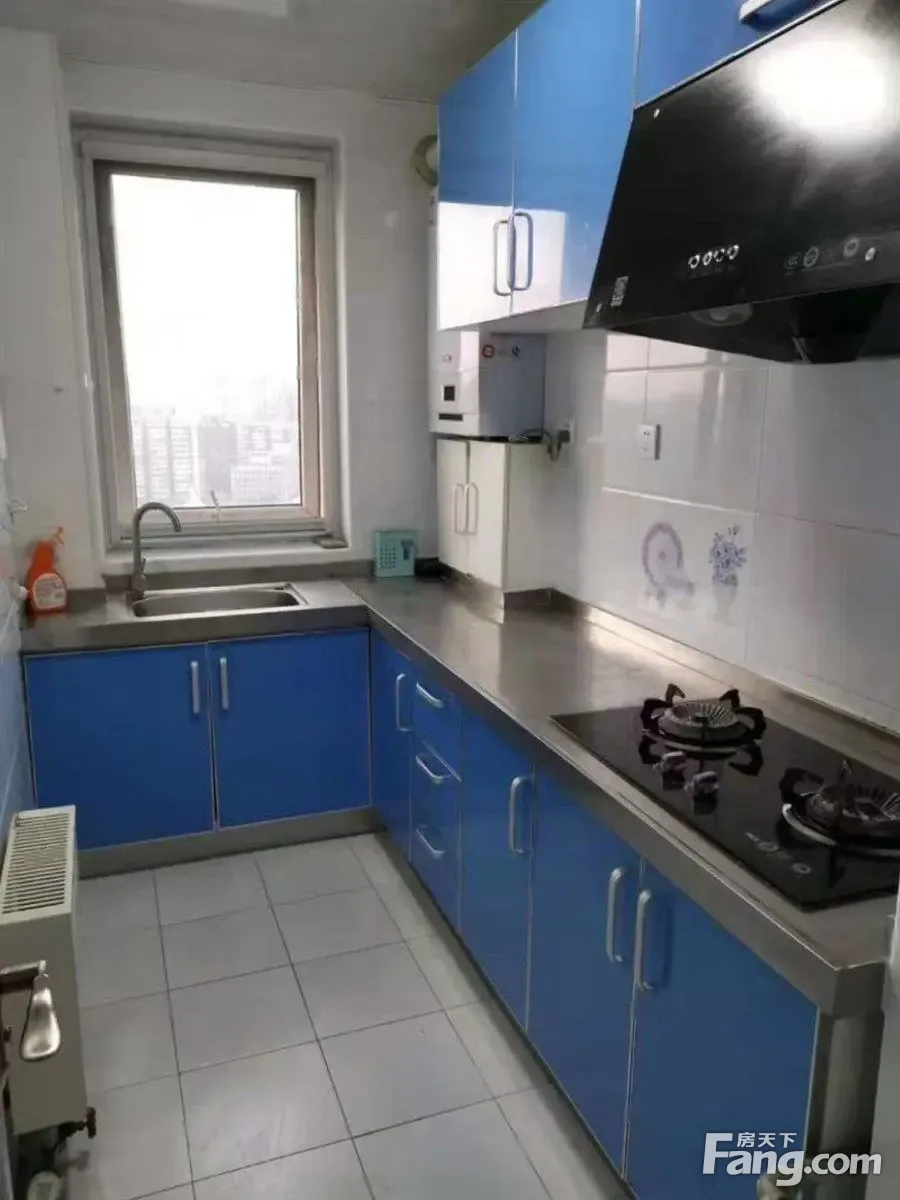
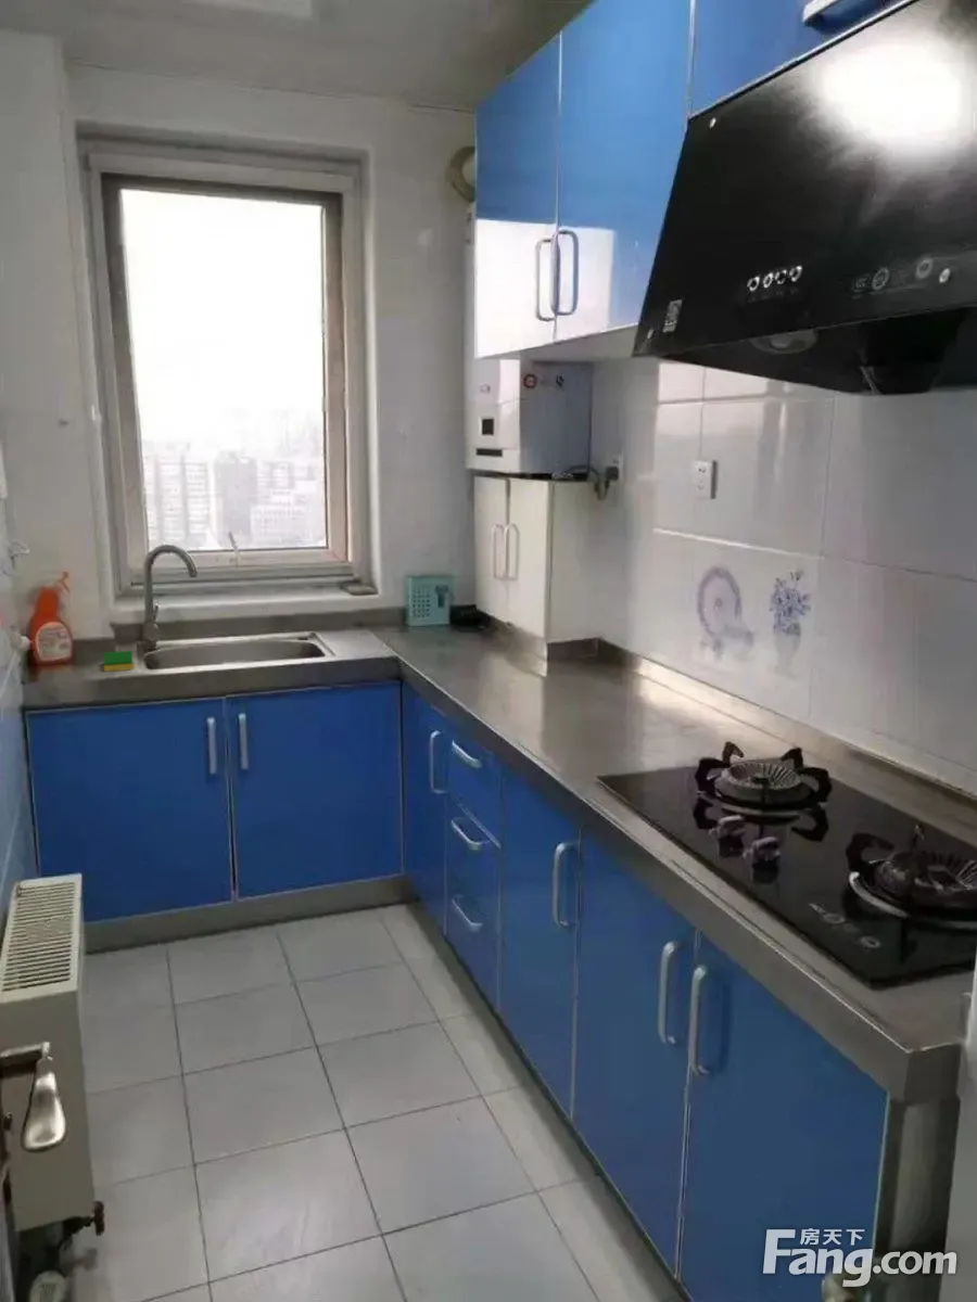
+ dish sponge (118, 661)
